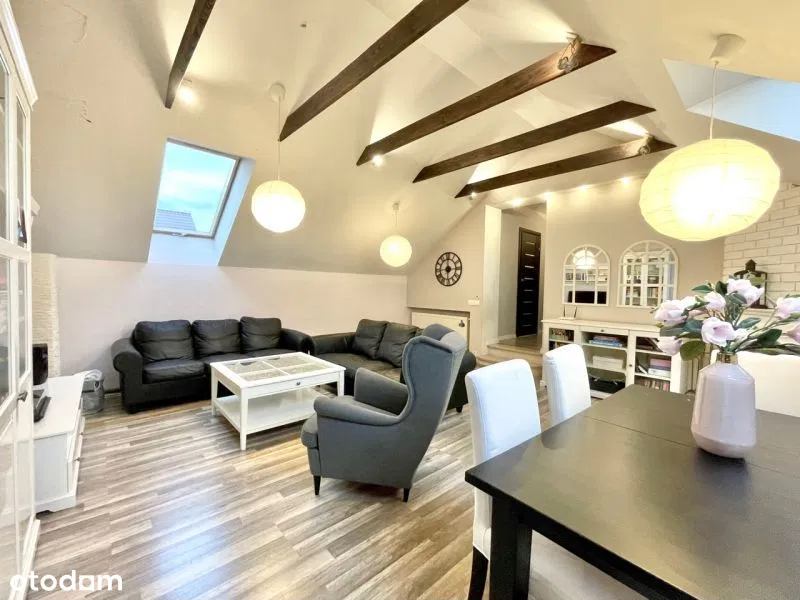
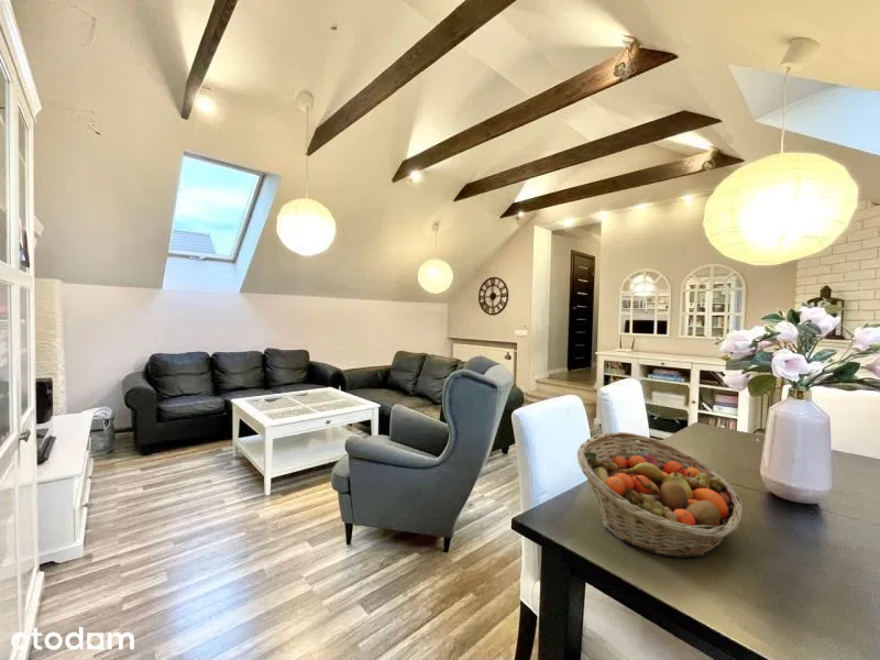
+ fruit basket (654, 486)
